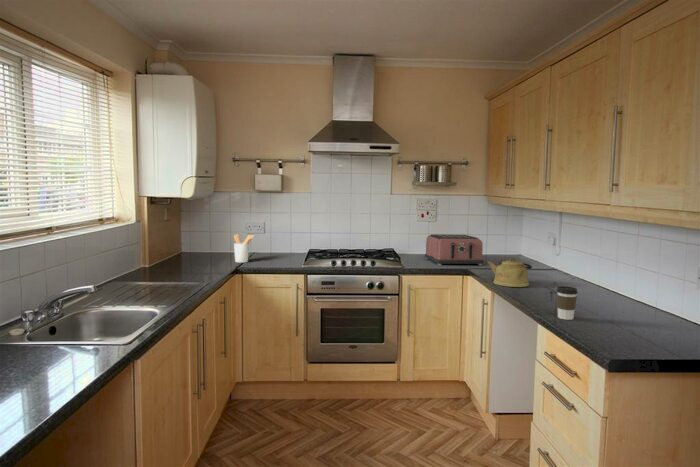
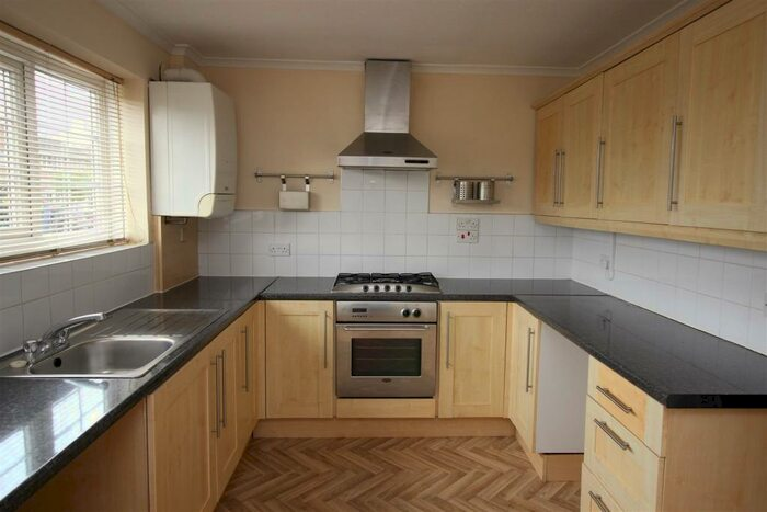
- kettle (508, 270)
- coffee cup (566, 303)
- toaster (453, 249)
- utensil holder (244, 247)
